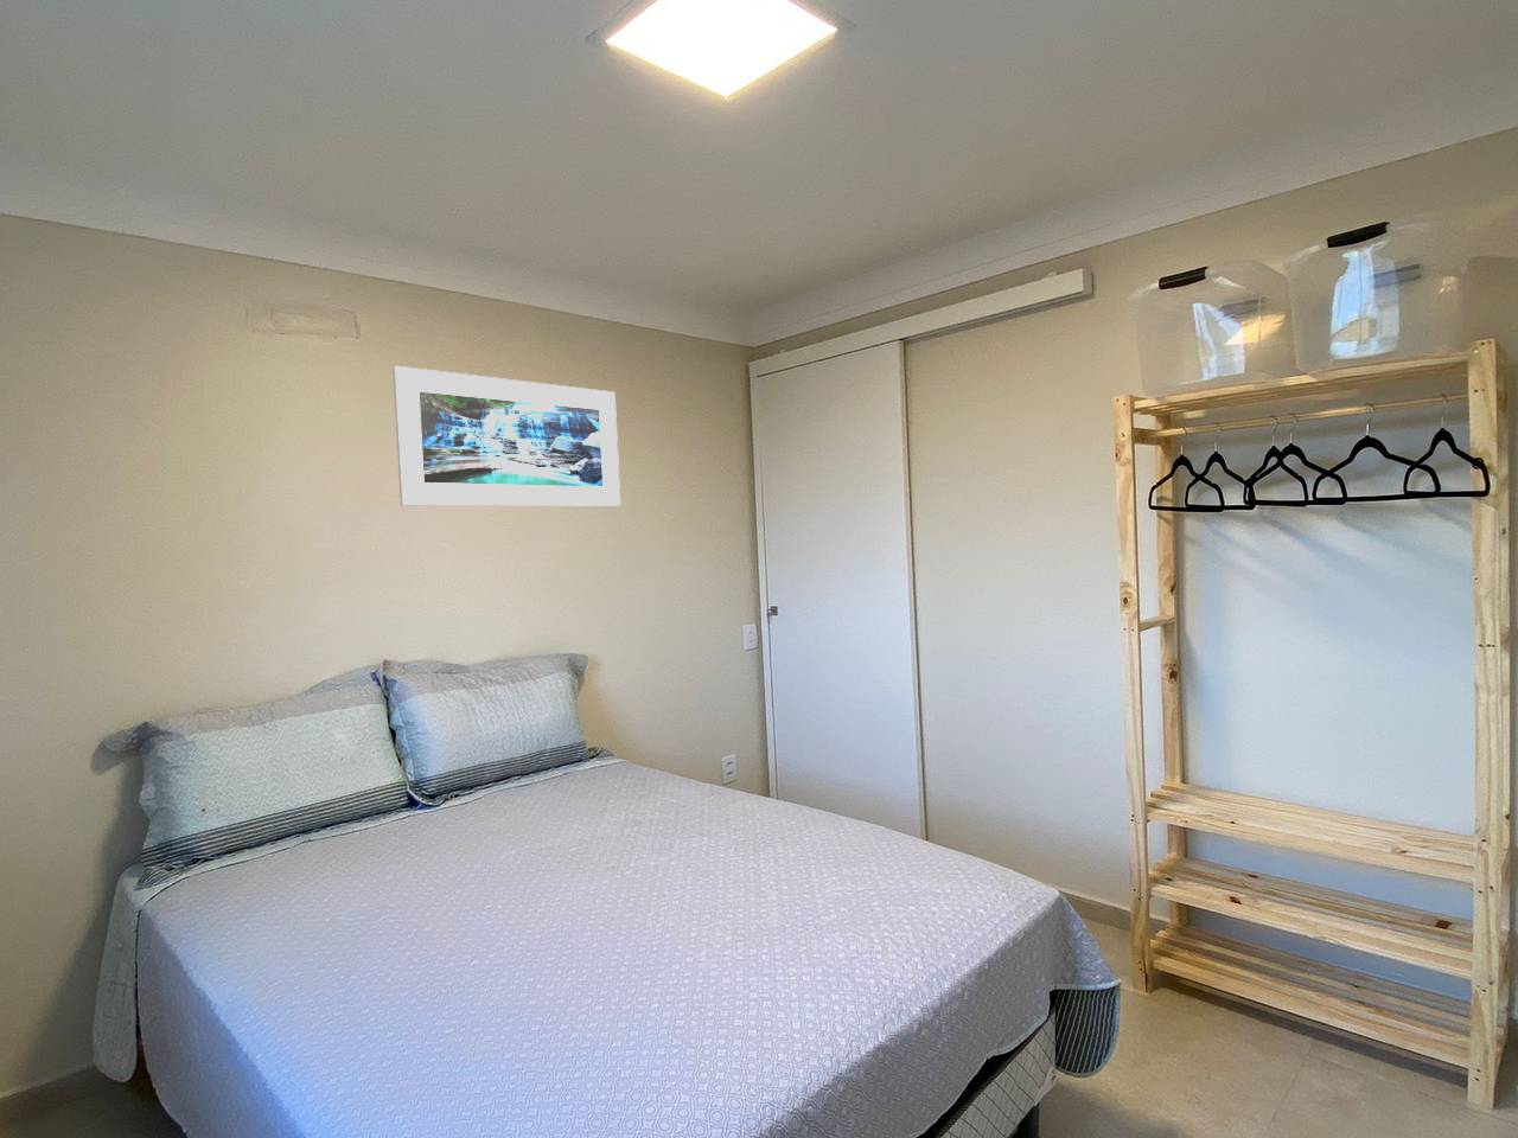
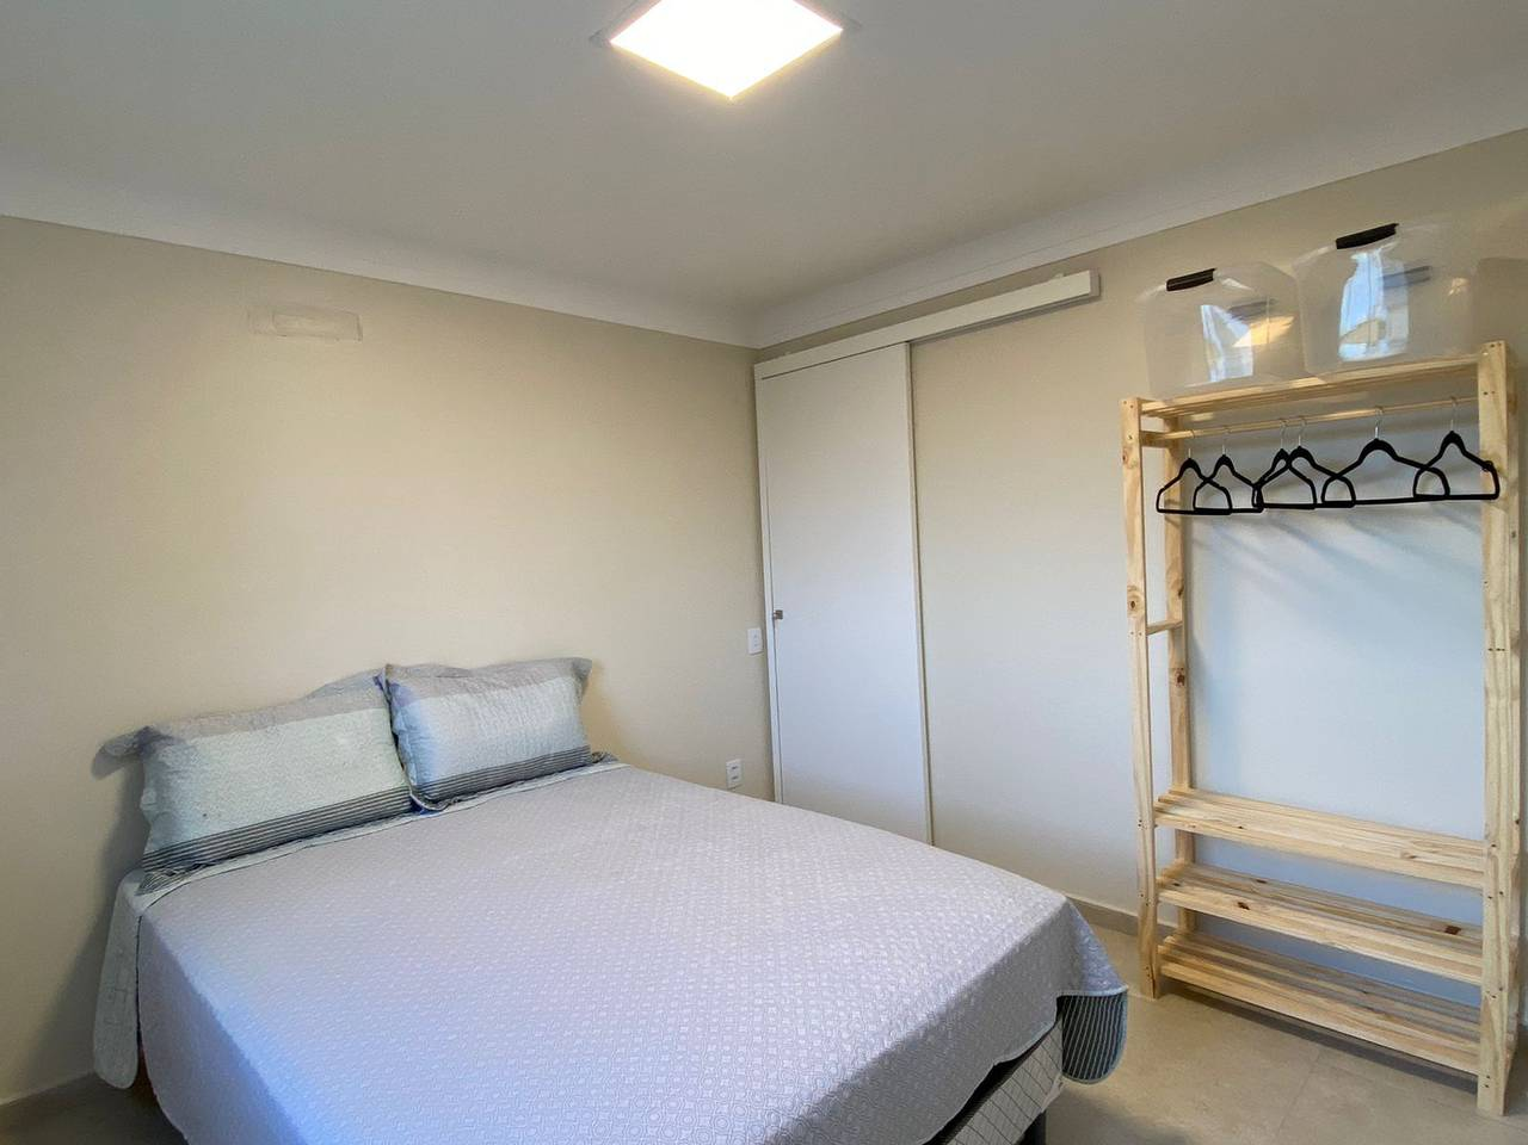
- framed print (518, 442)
